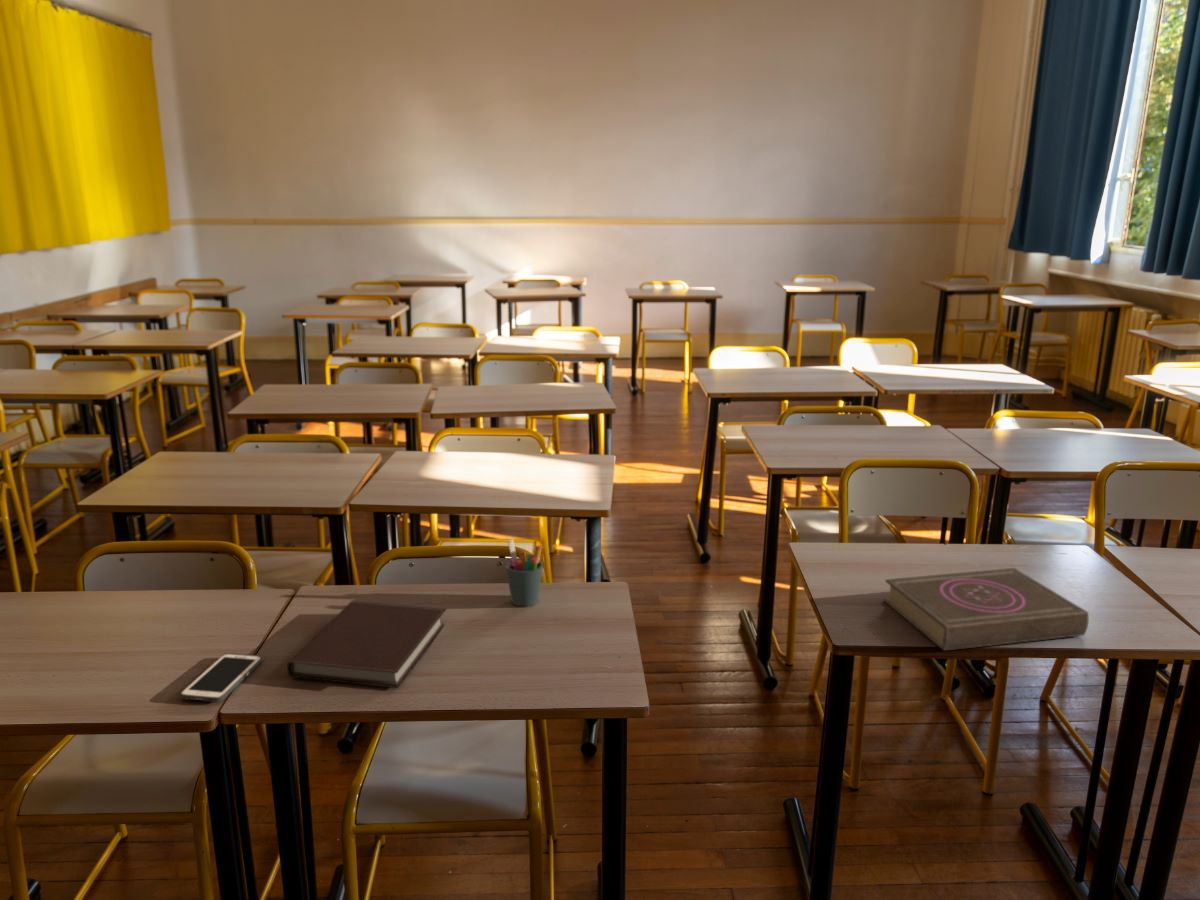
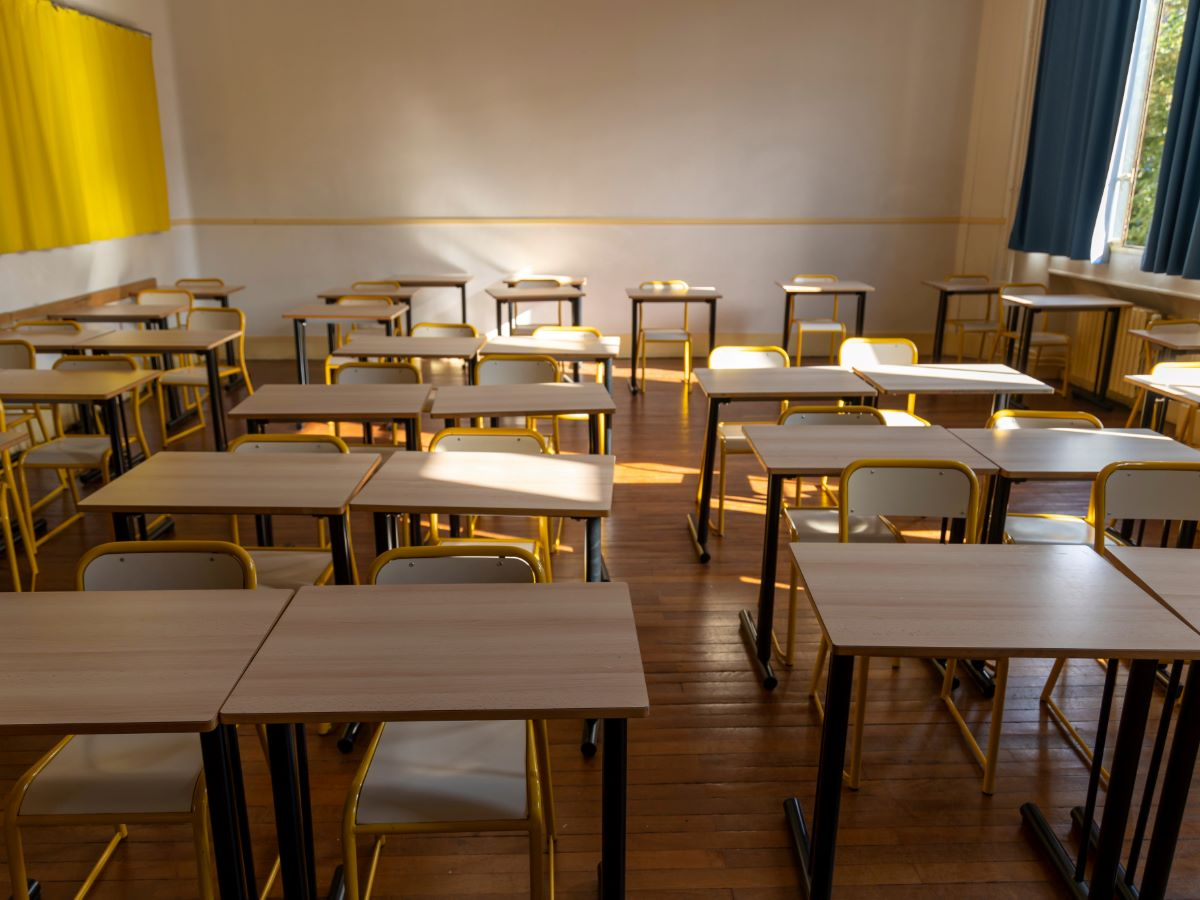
- book (982, 606)
- notebook (371, 641)
- cell phone (223, 676)
- pen holder (524, 572)
